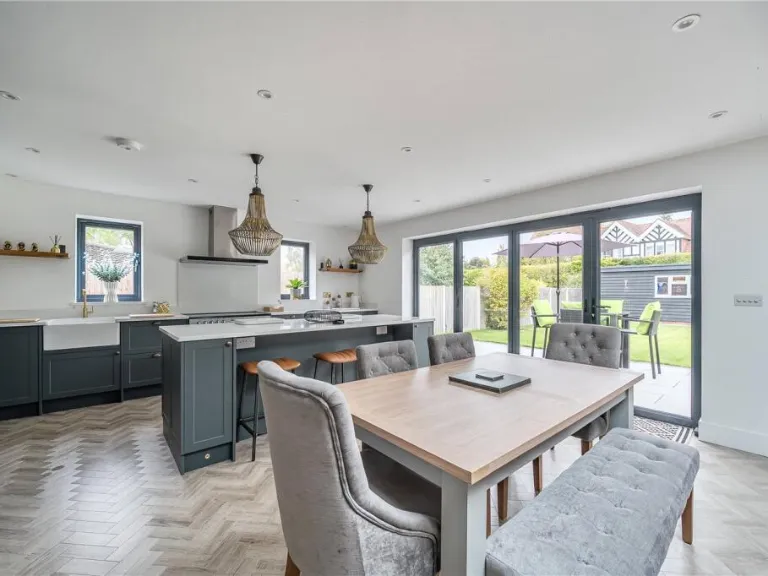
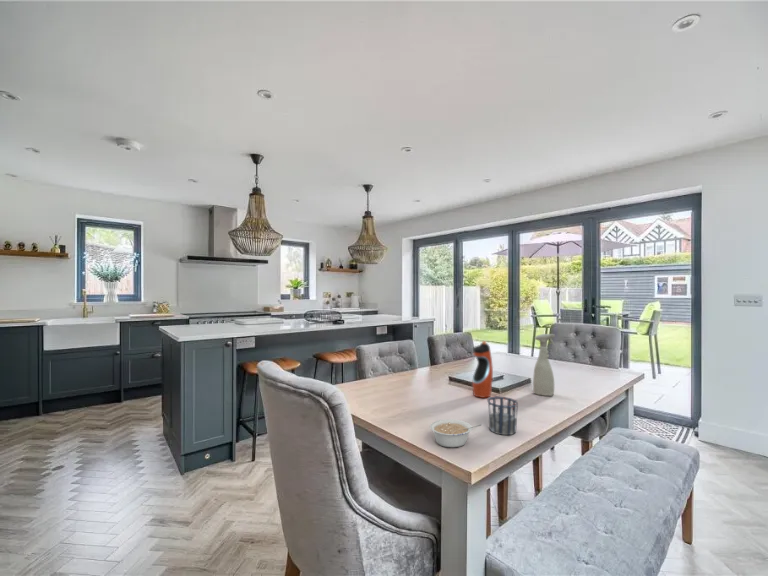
+ cup (502, 415)
+ water bottle (482, 368)
+ legume (452, 432)
+ spray bottle (543, 363)
